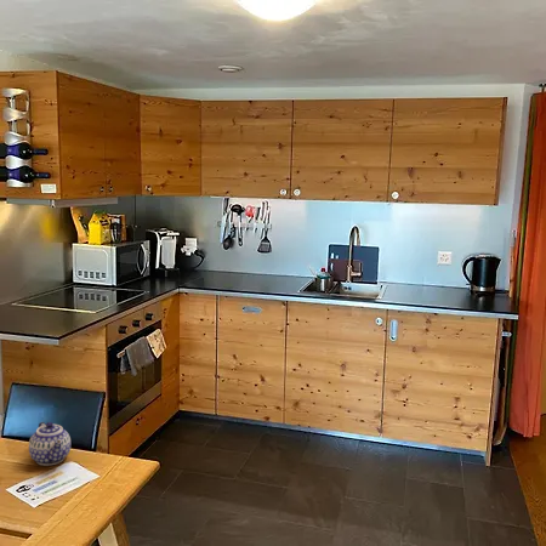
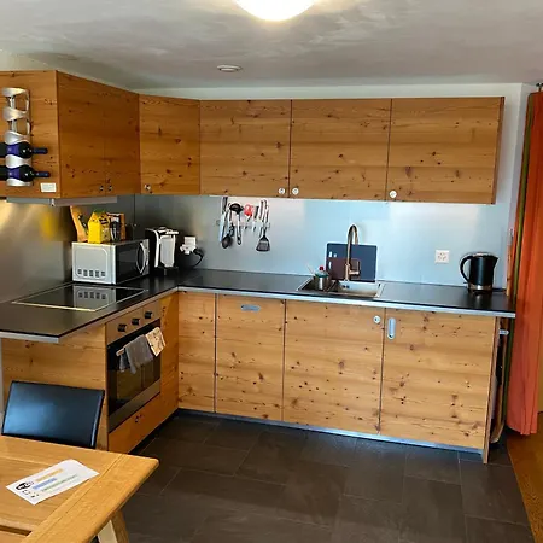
- teapot (50, 440)
